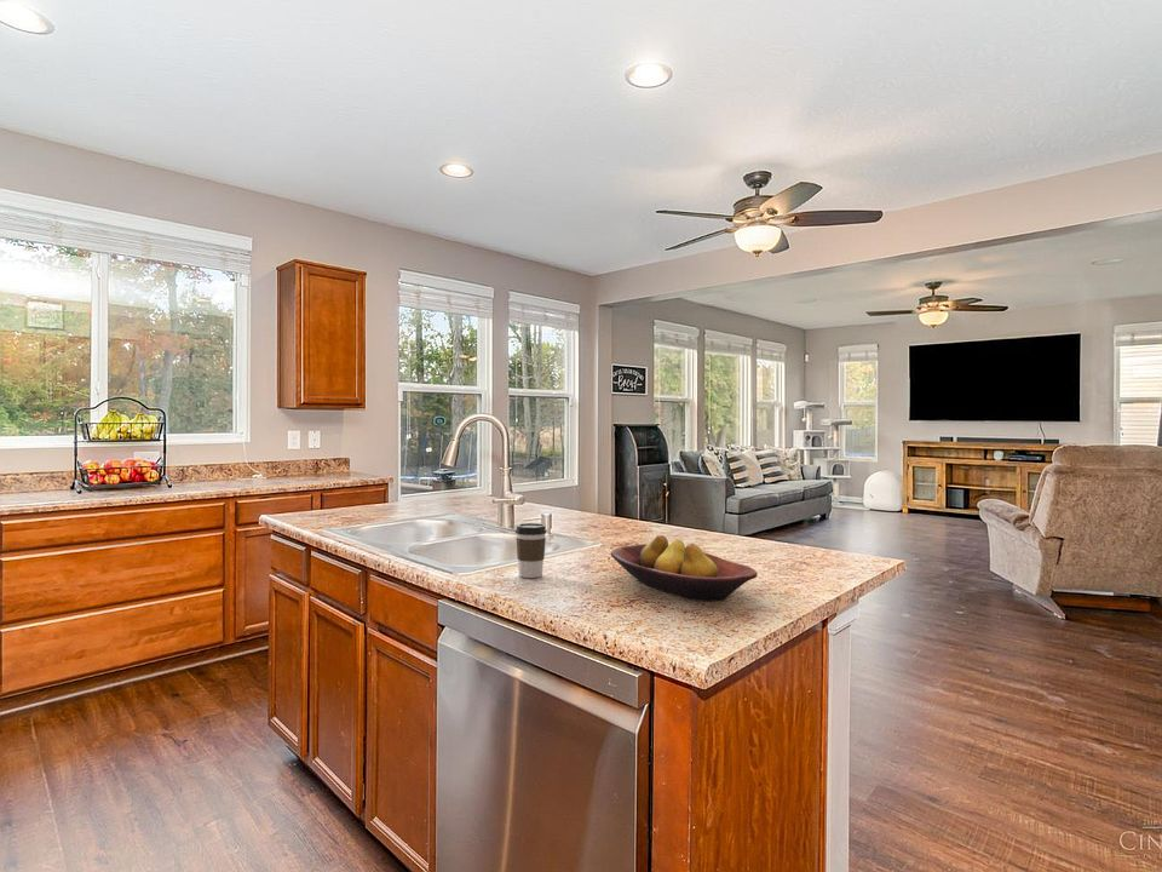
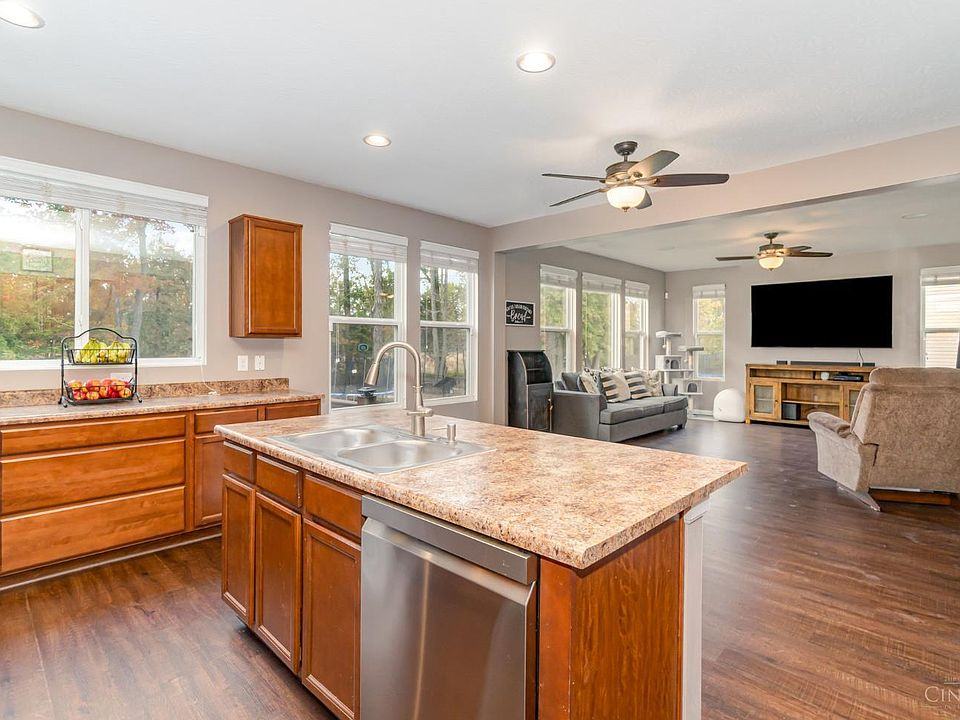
- fruit bowl (678, 562)
- coffee cup (530, 550)
